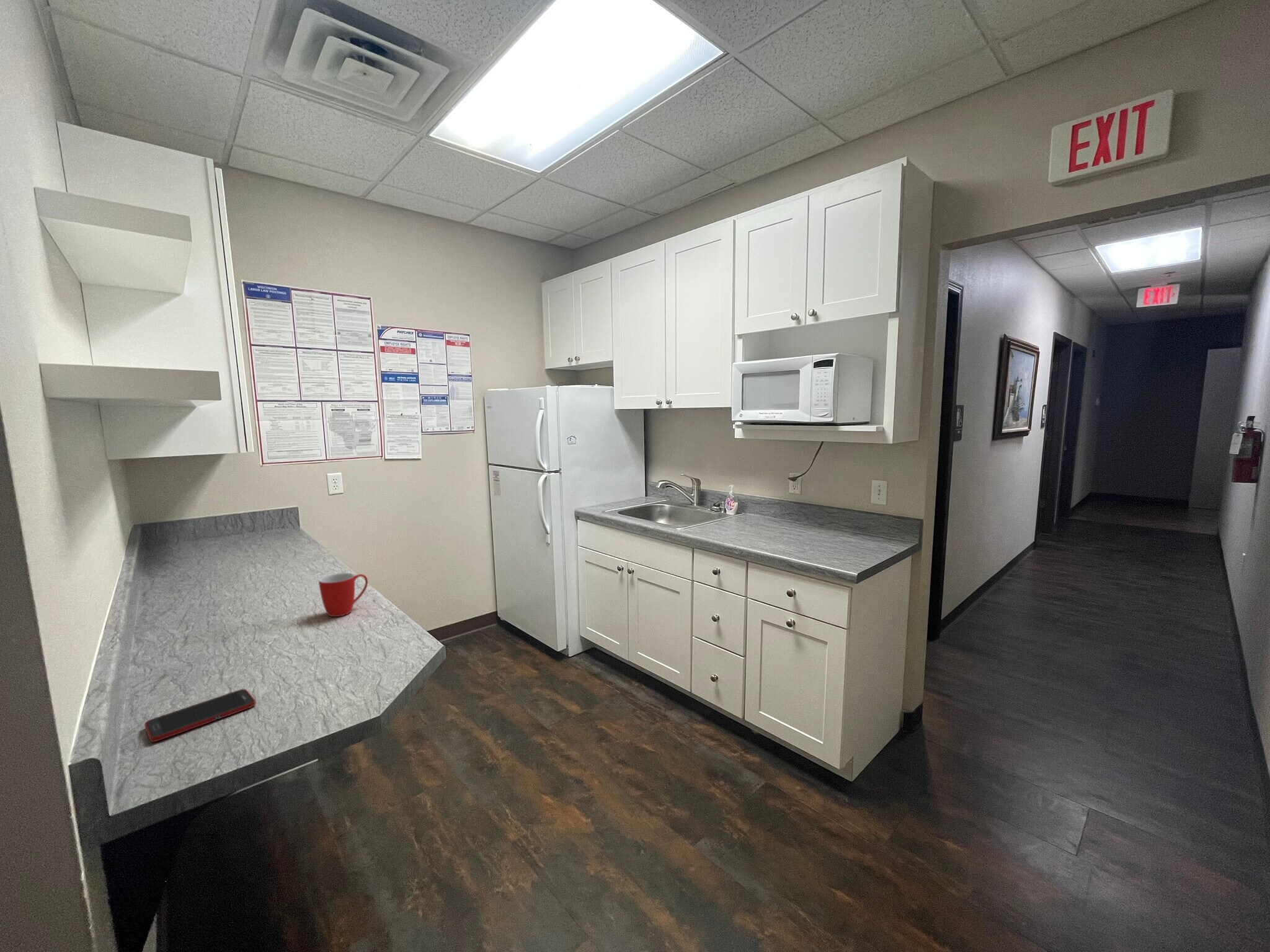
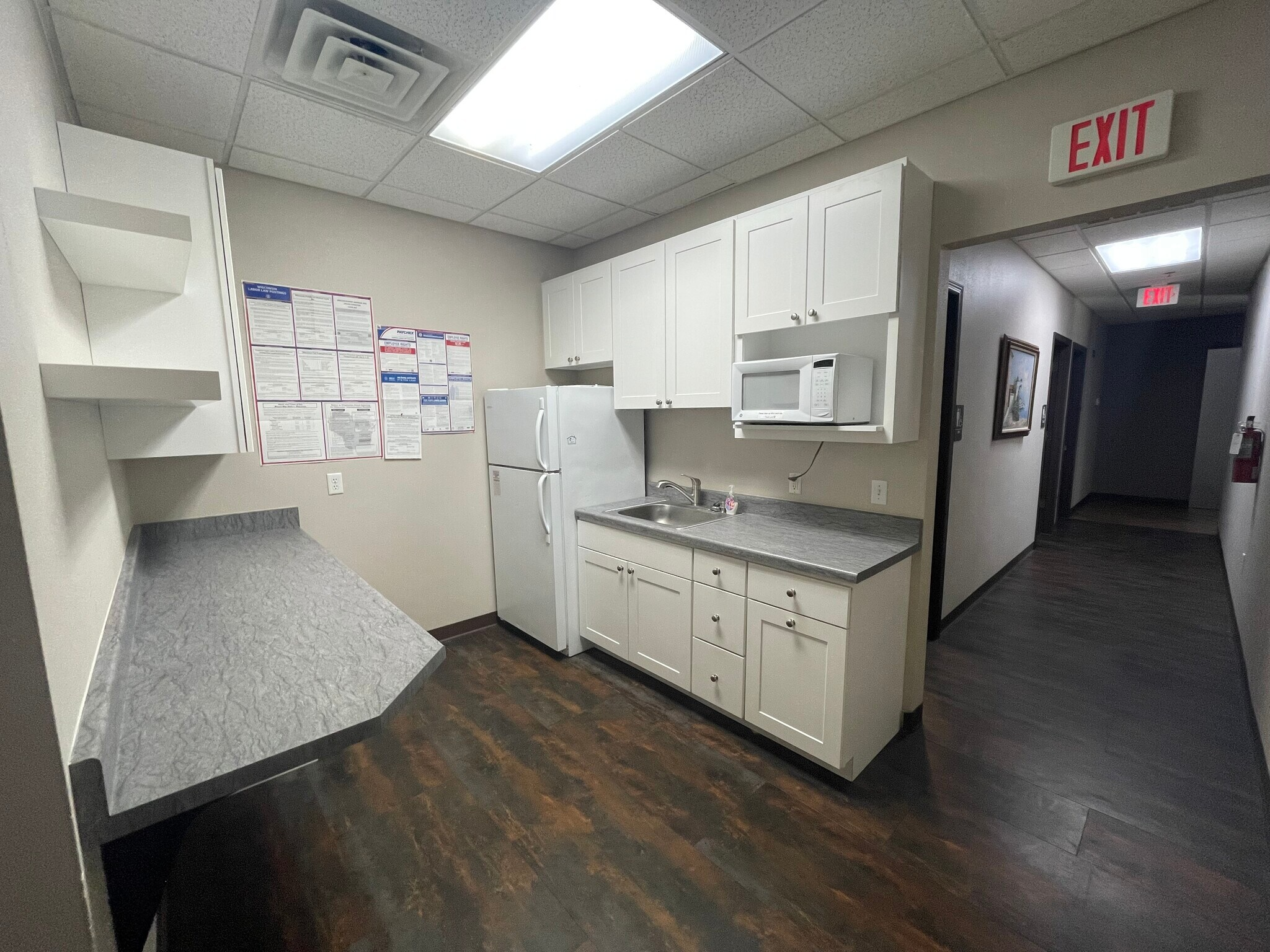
- cell phone (202, 713)
- mug (345, 593)
